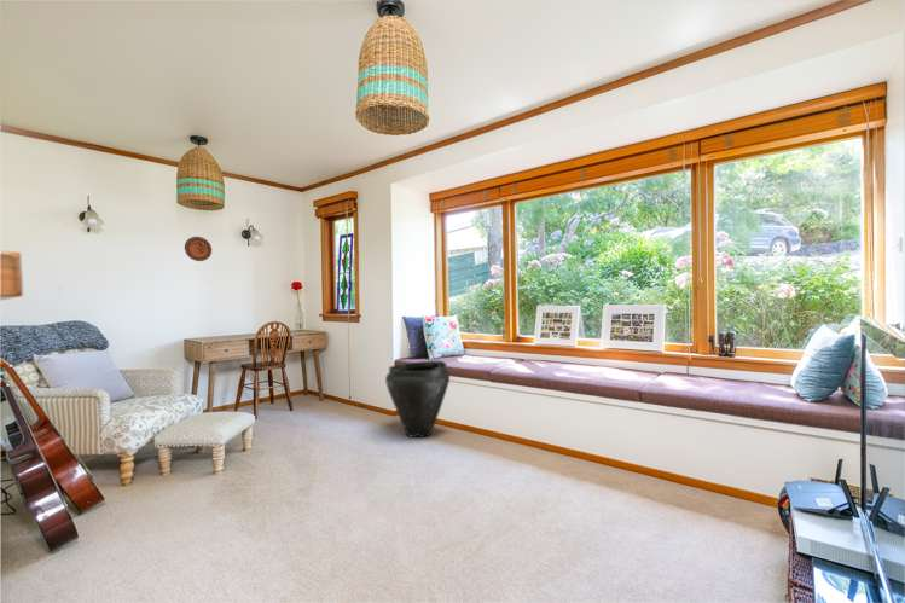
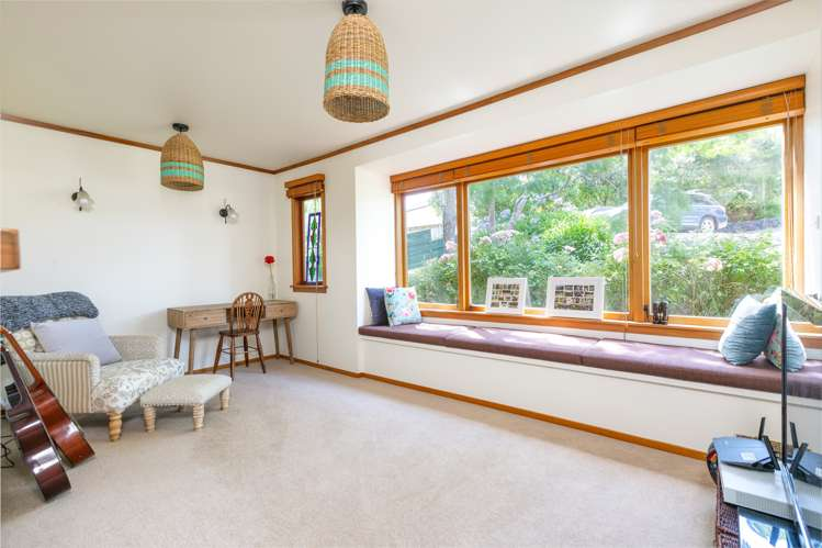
- vase (418, 399)
- decorative plate (198, 249)
